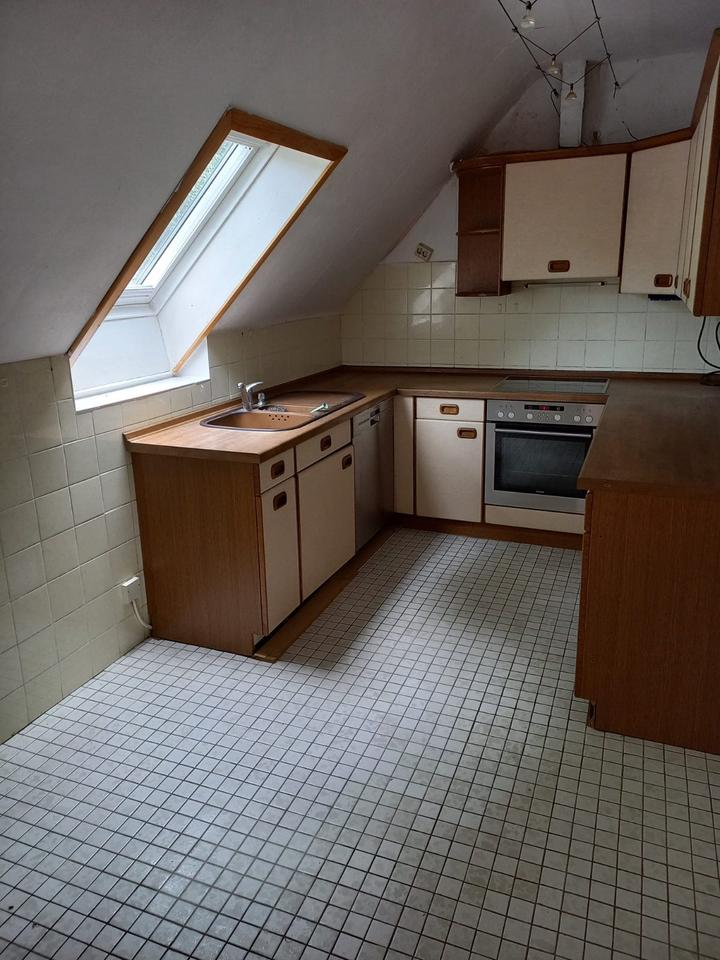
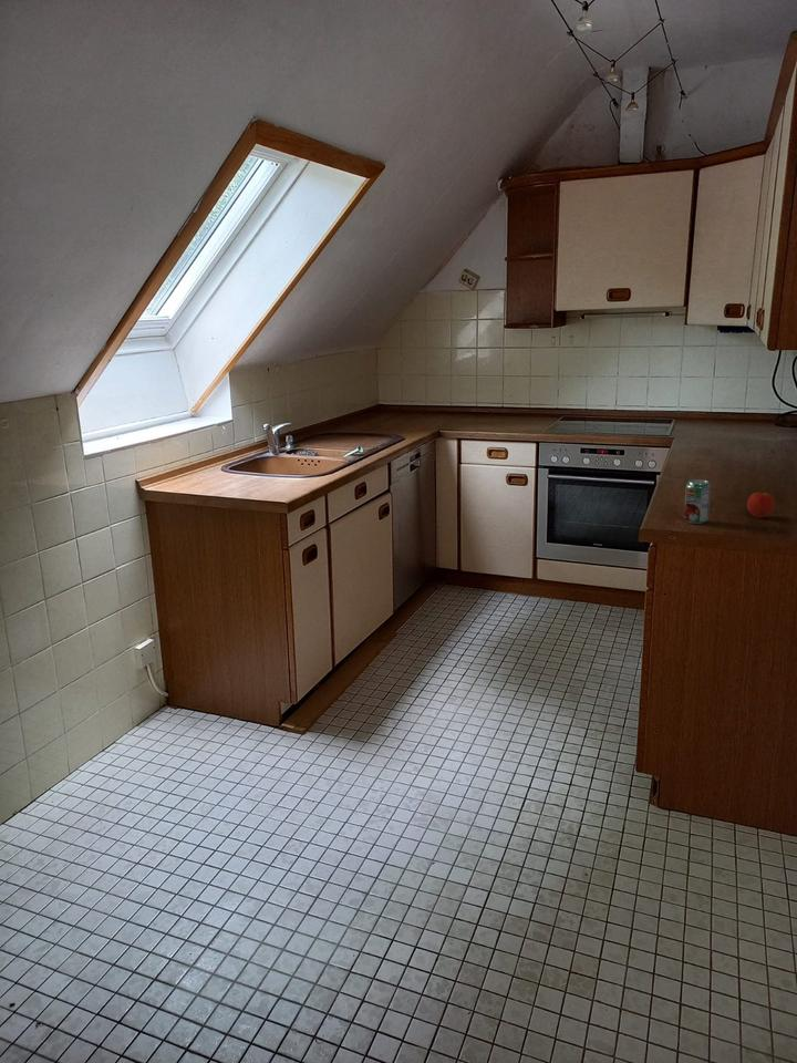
+ apple (760, 504)
+ beverage can (696, 502)
